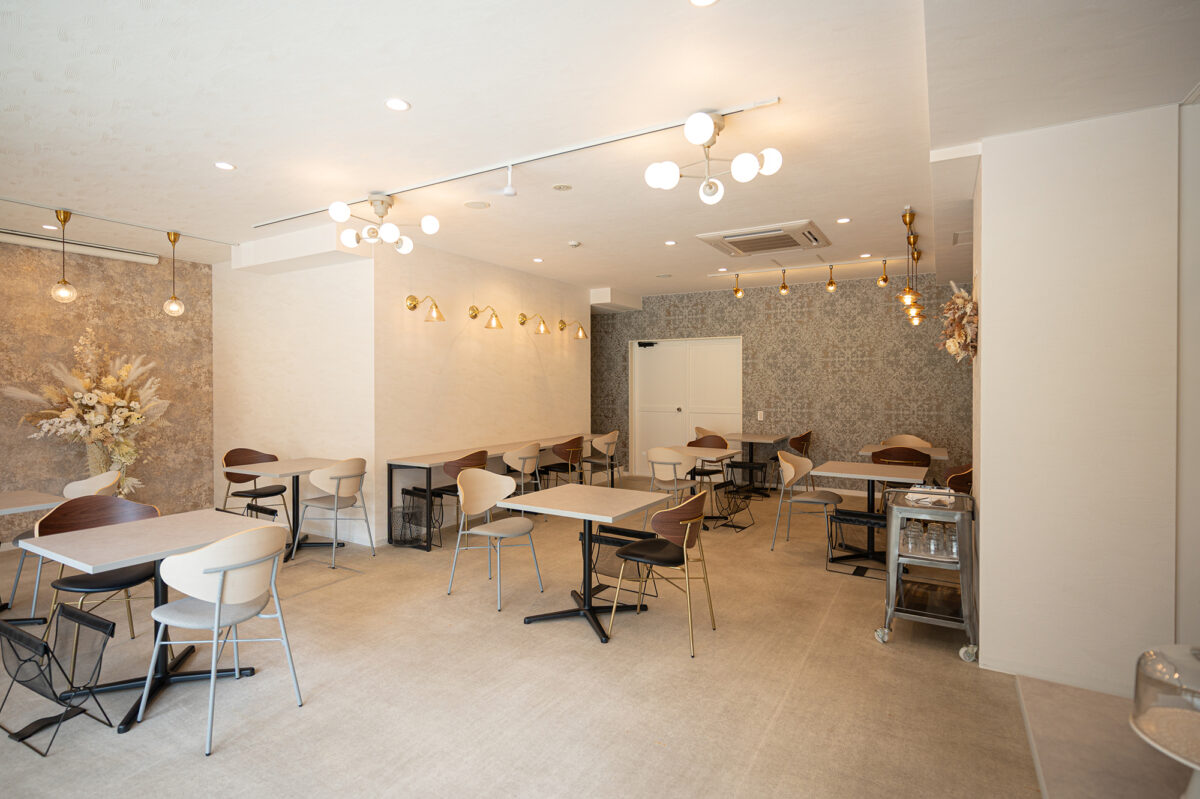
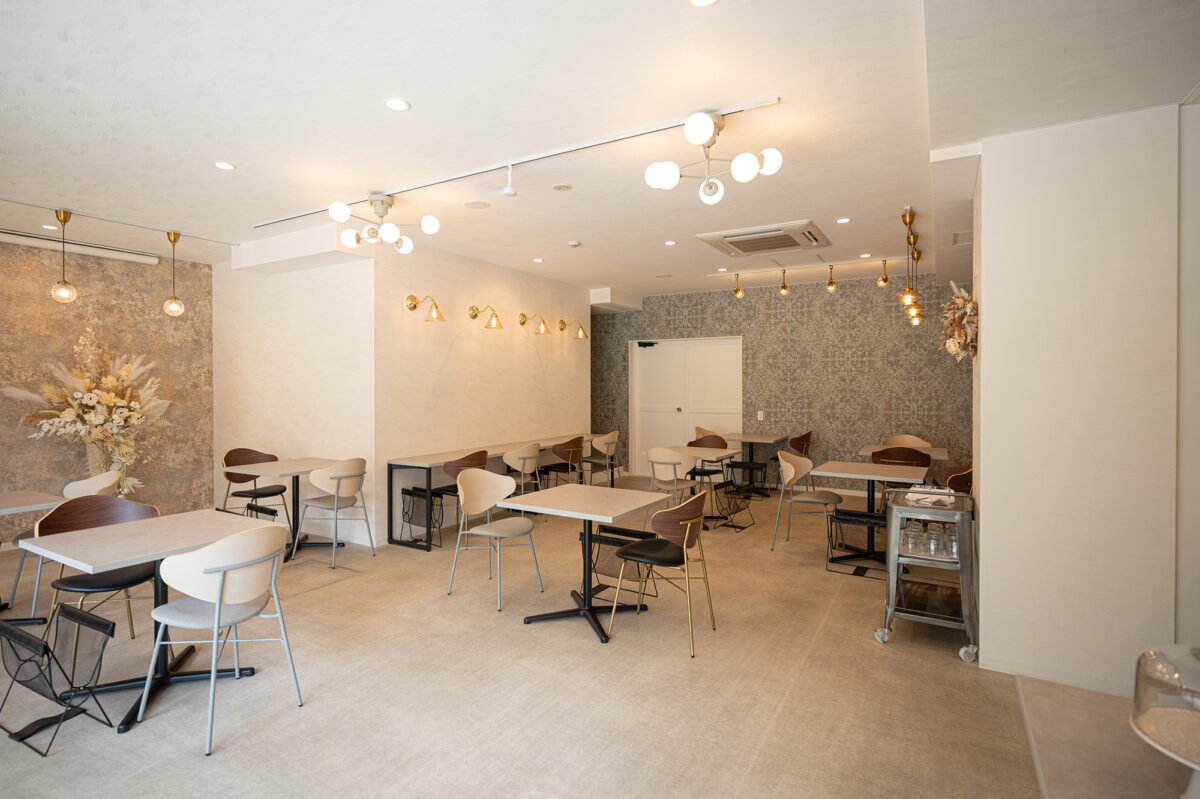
- trash can (407, 525)
